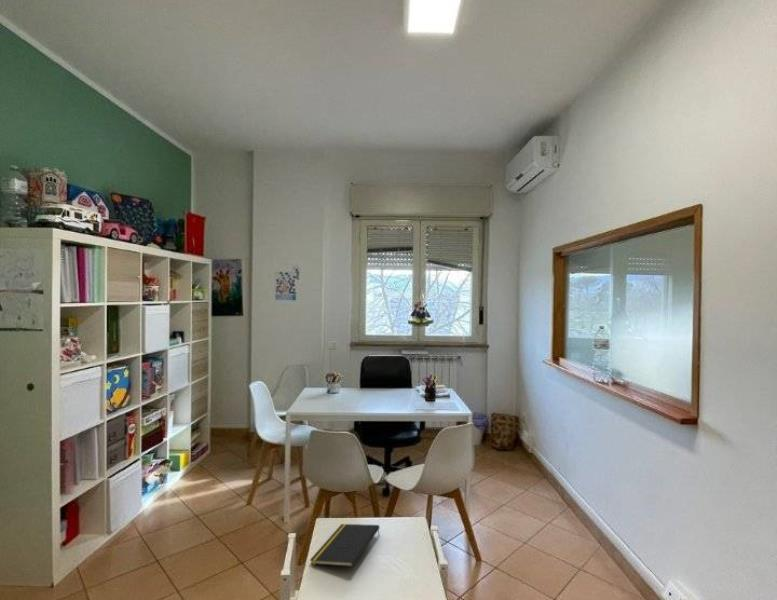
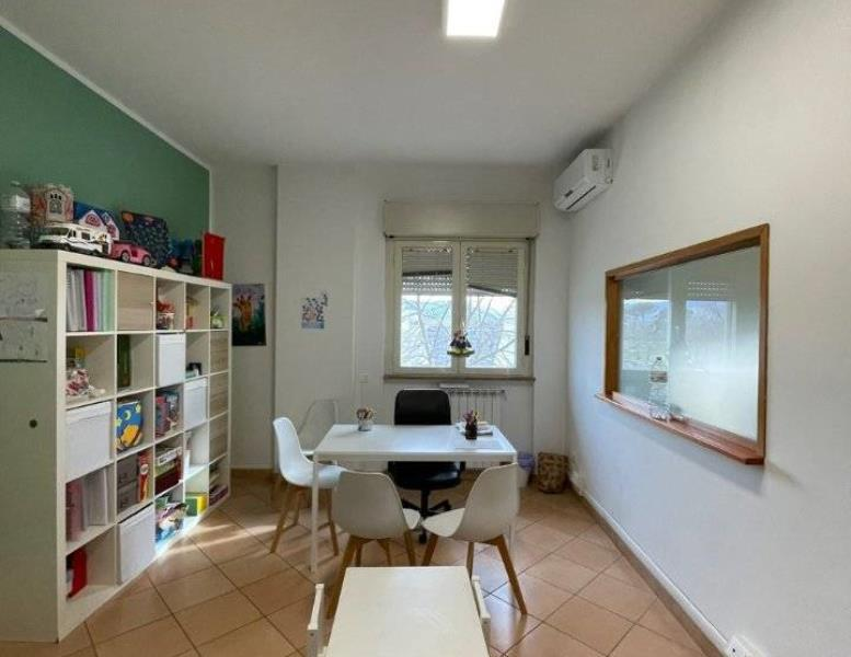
- notepad (346, 543)
